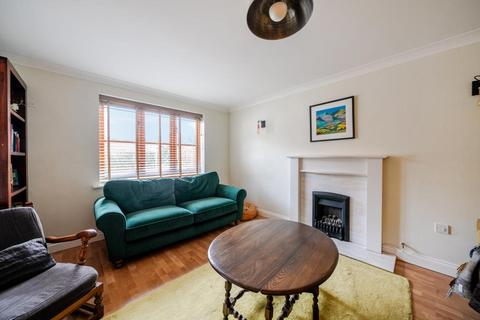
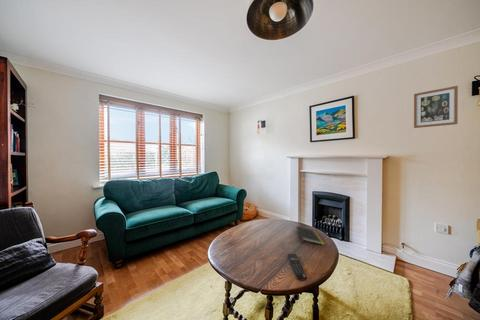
+ remote control (296, 265)
+ notepad (309, 234)
+ wall art (434, 108)
